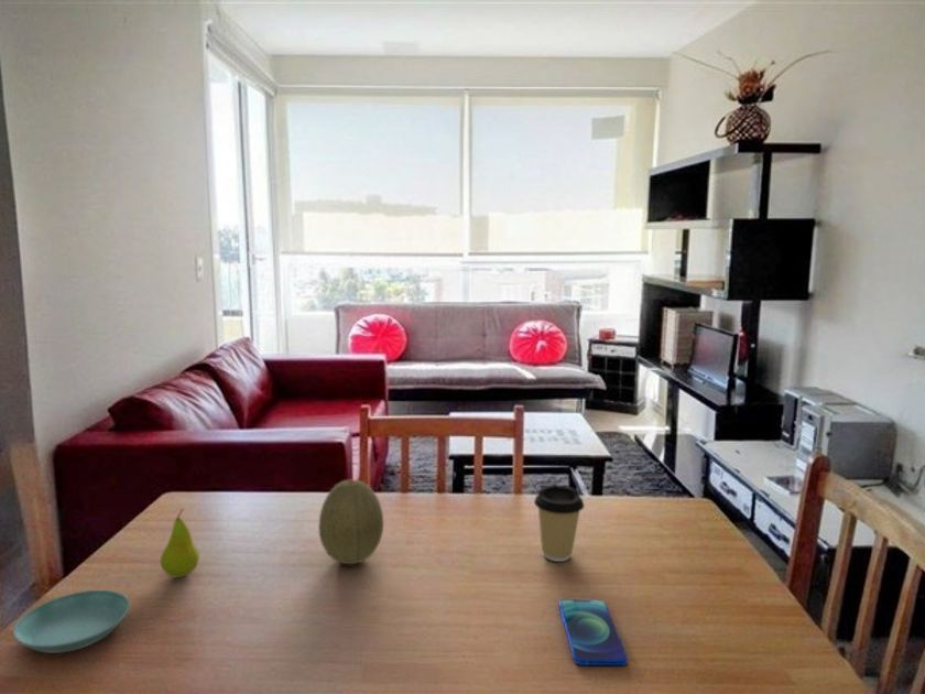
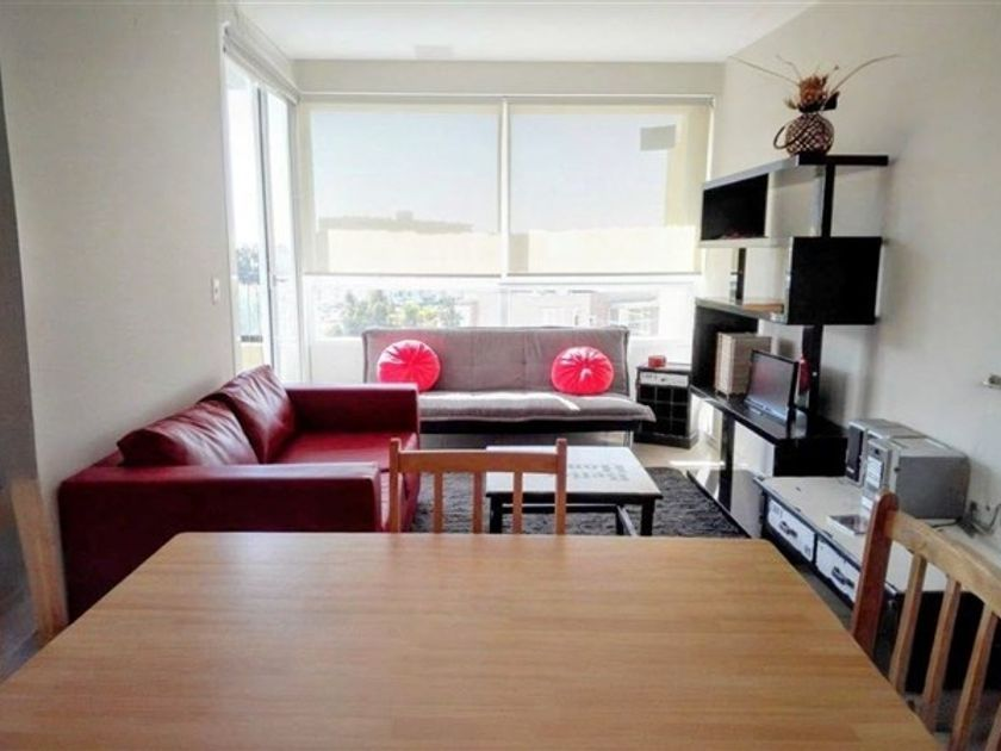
- smartphone (590, 629)
- fruit (178, 541)
- saucer (74, 623)
- coffee cup (557, 523)
- fruit (351, 520)
